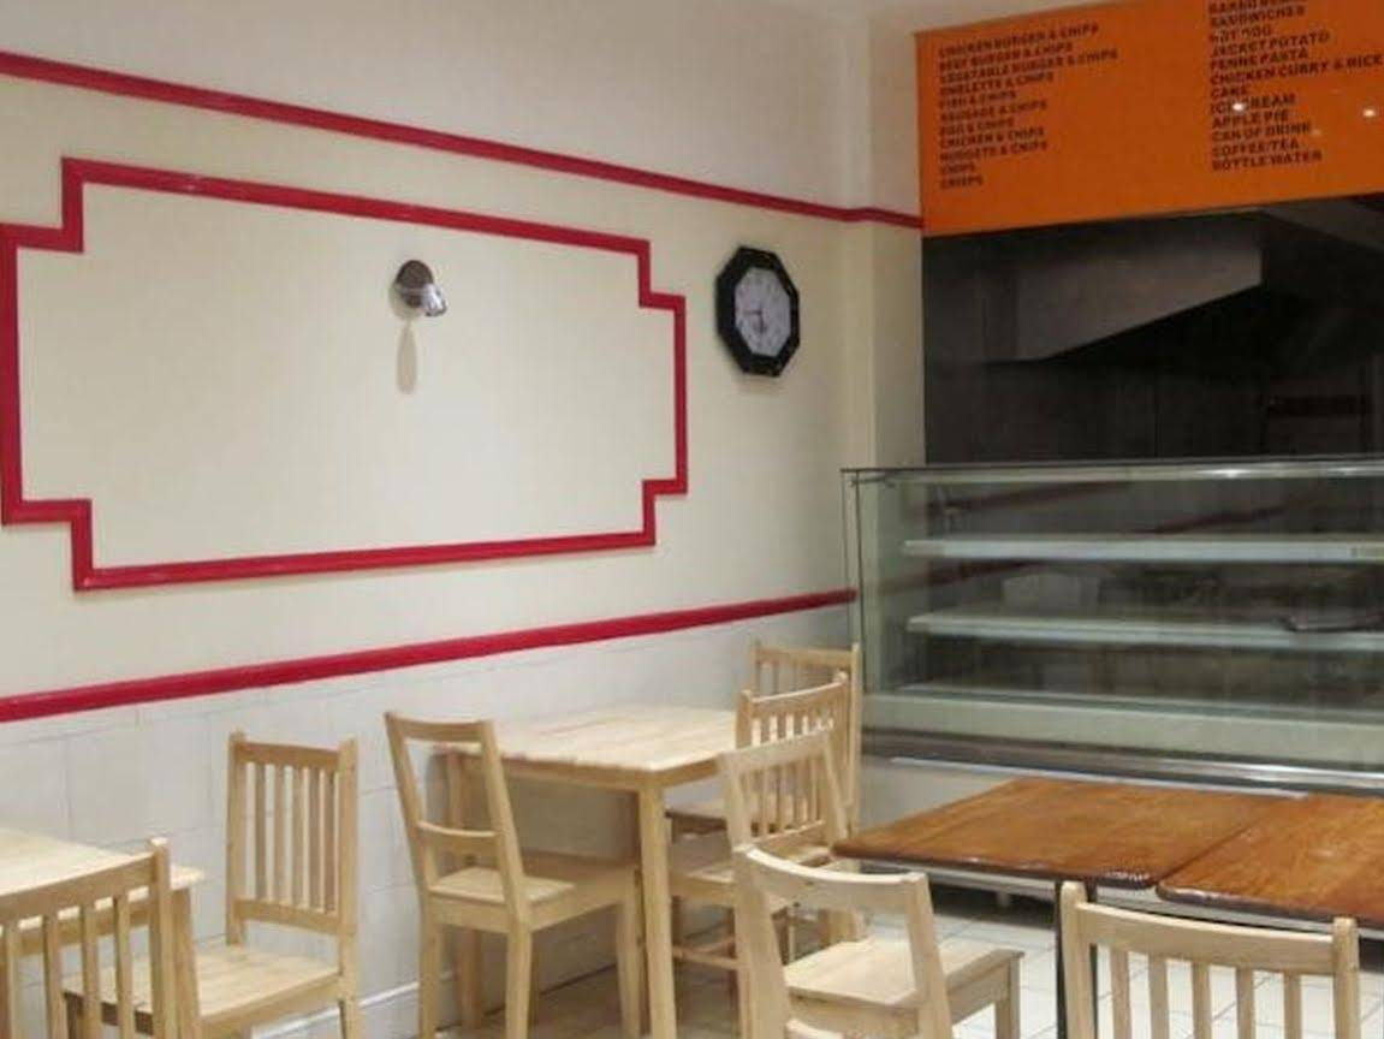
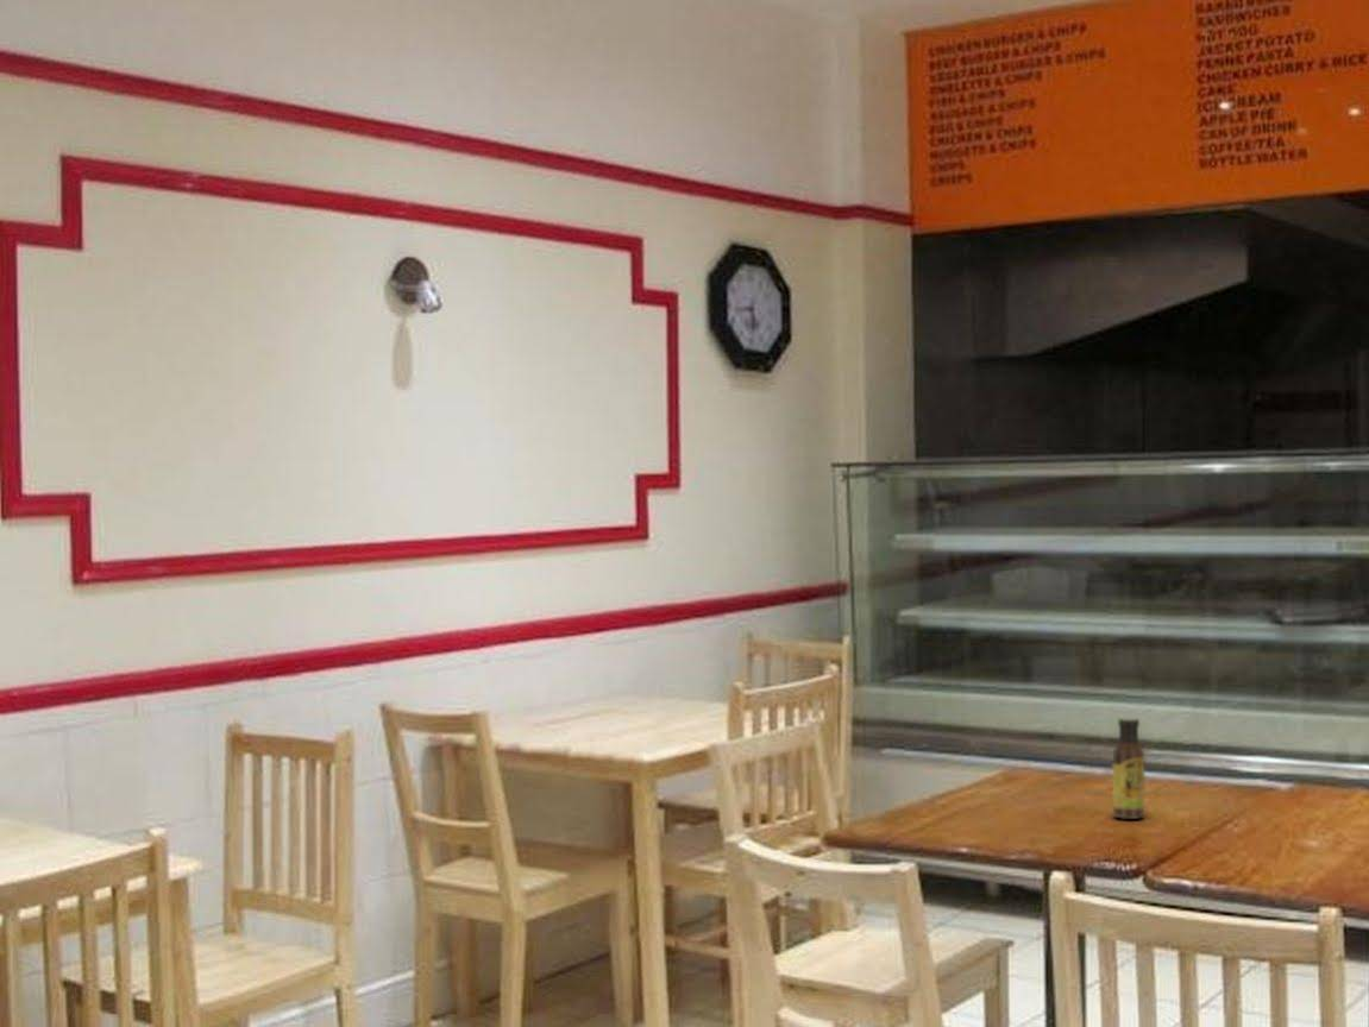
+ sauce bottle (1128, 767)
